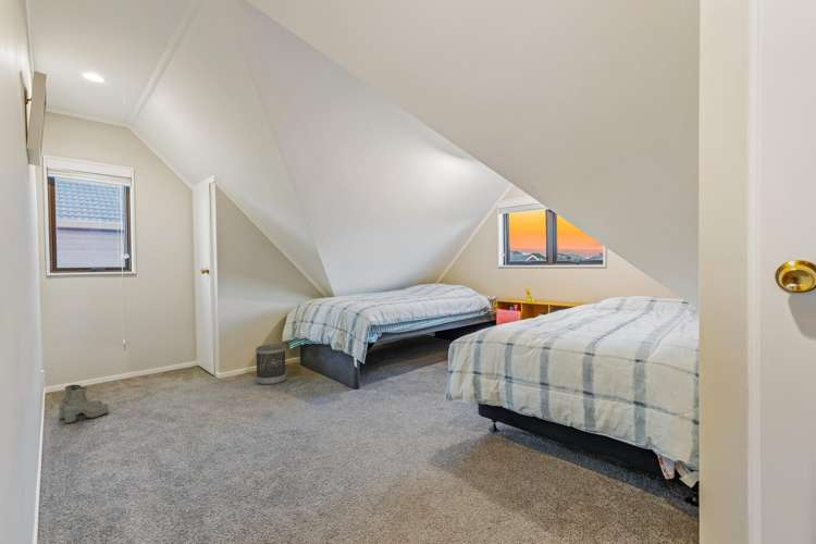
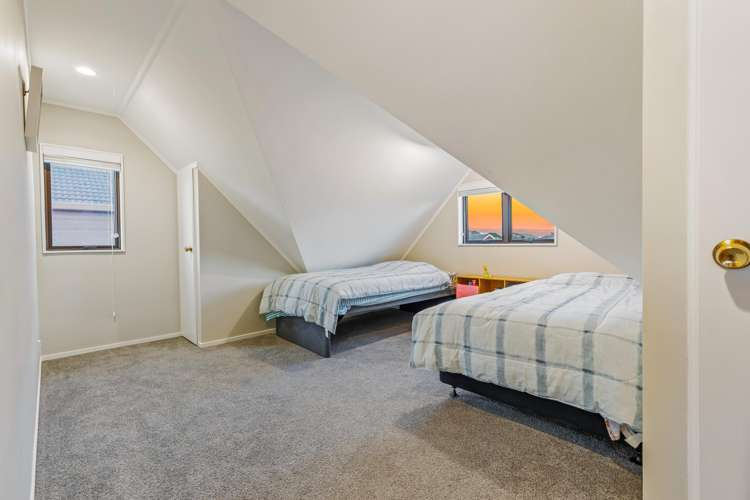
- boots (84, 400)
- wastebasket (271, 363)
